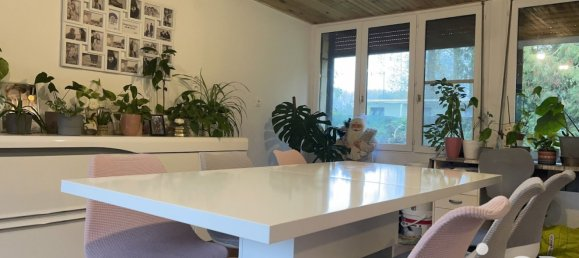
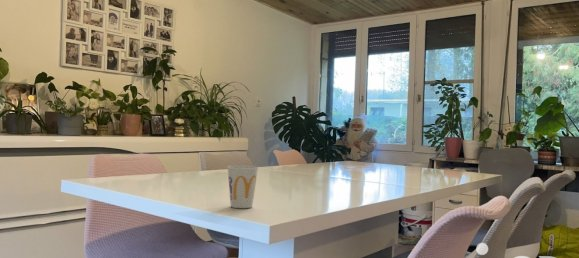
+ cup (242, 186)
